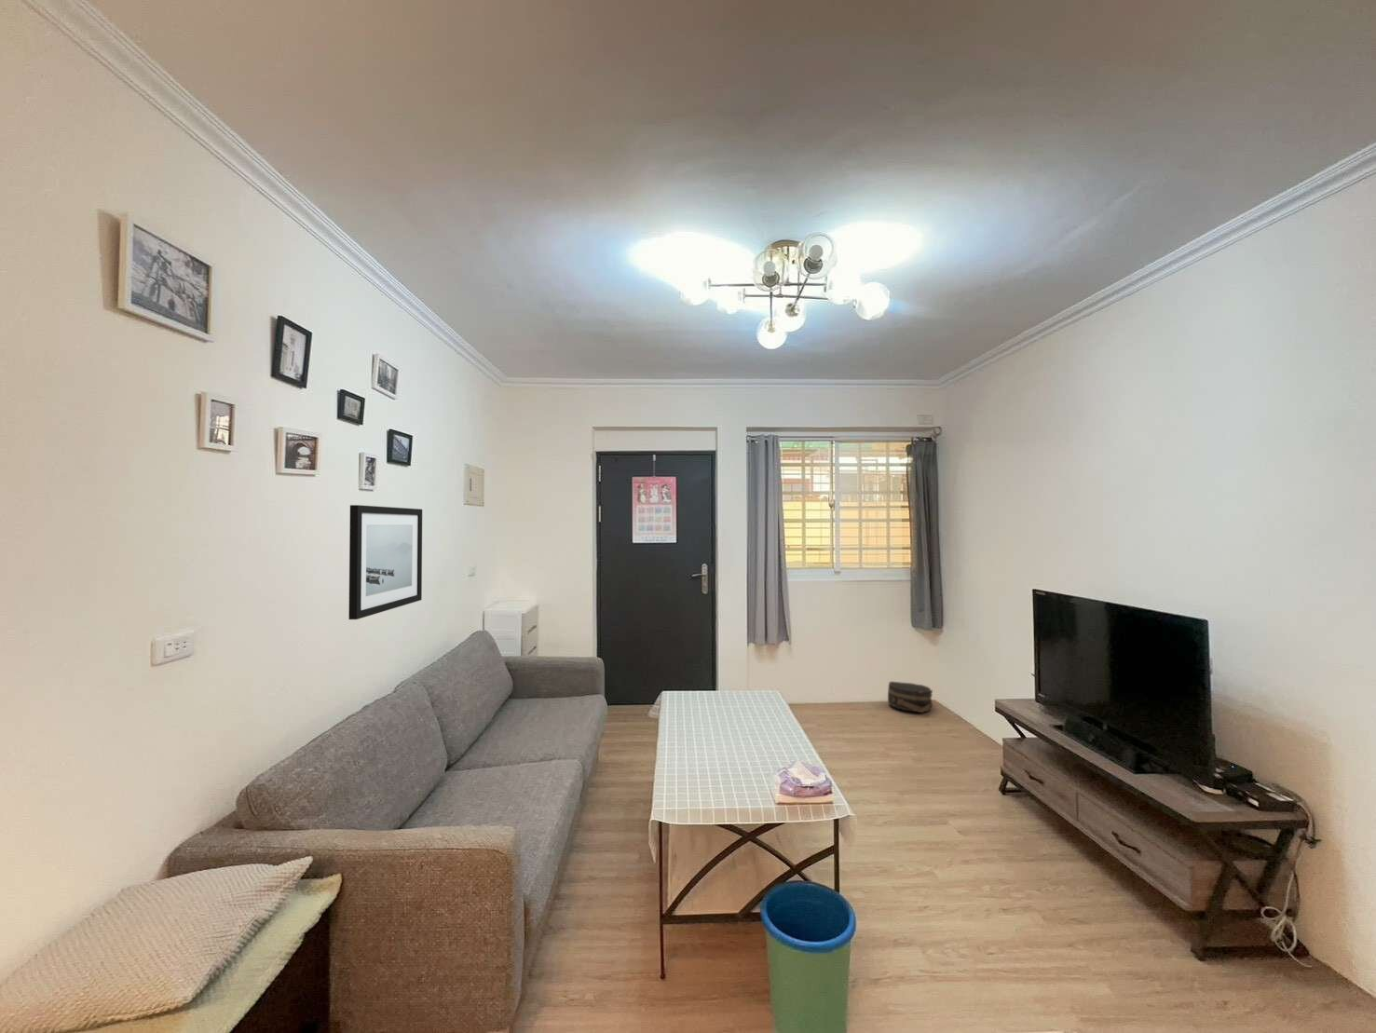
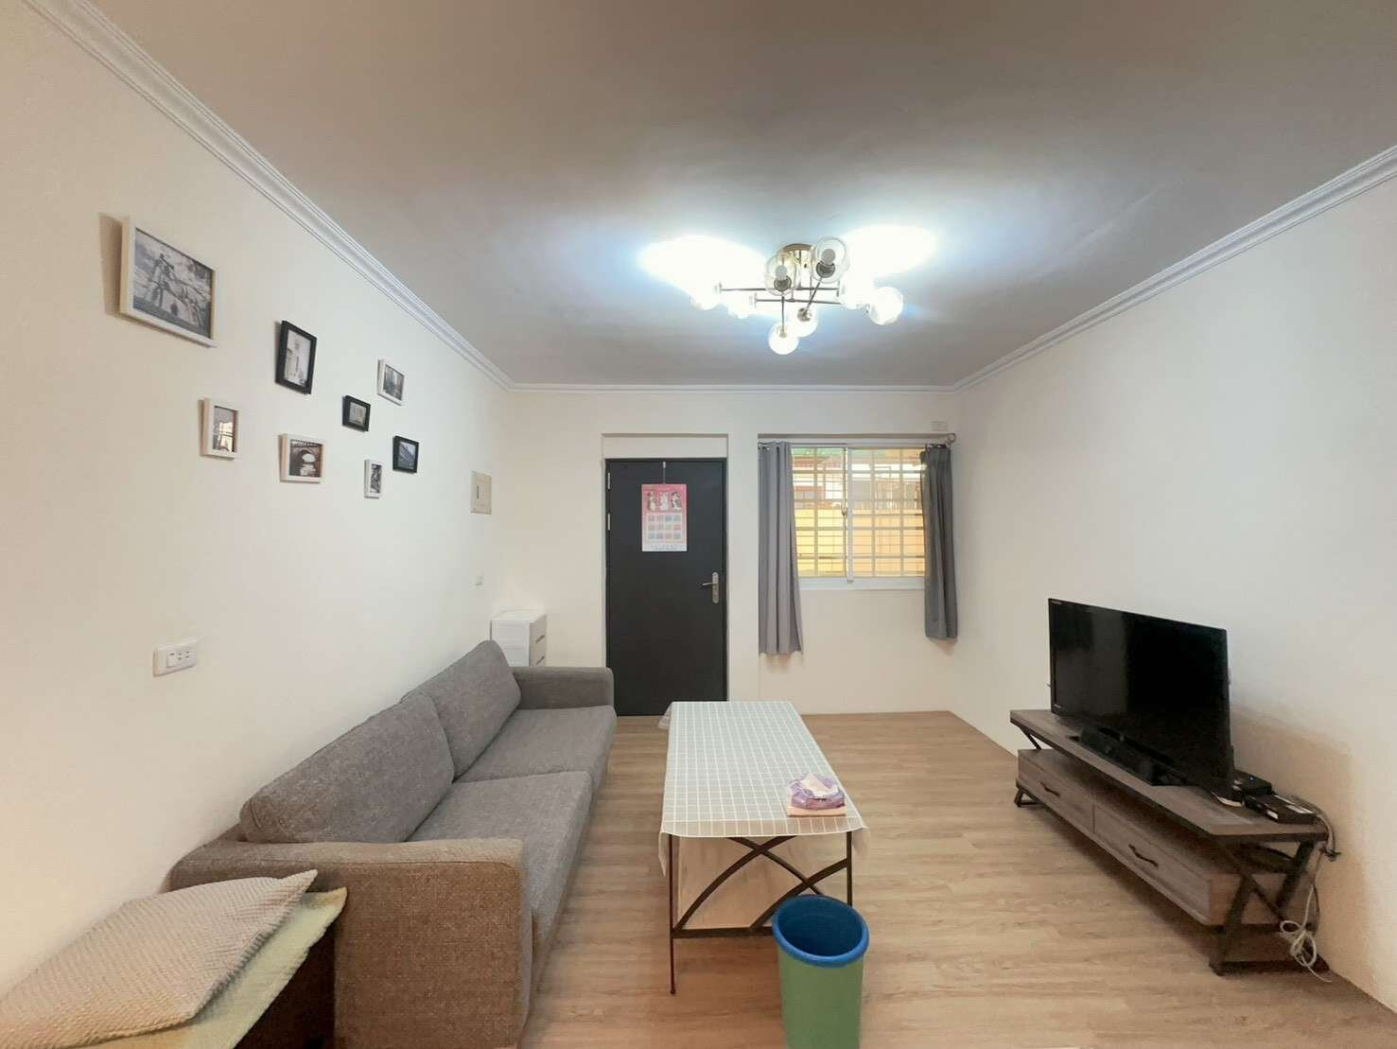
- wall art (390, 558)
- hat box (912, 697)
